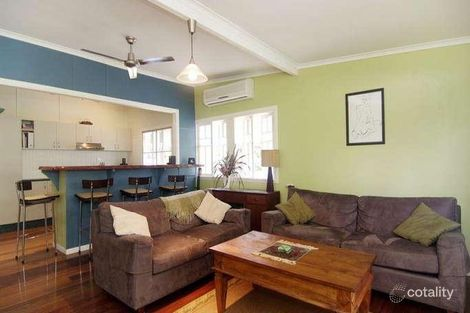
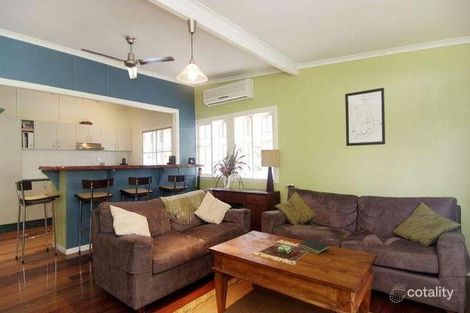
+ notepad (313, 245)
